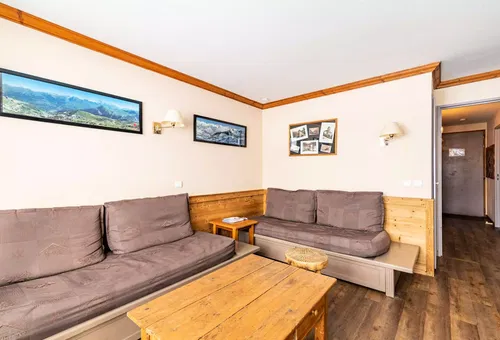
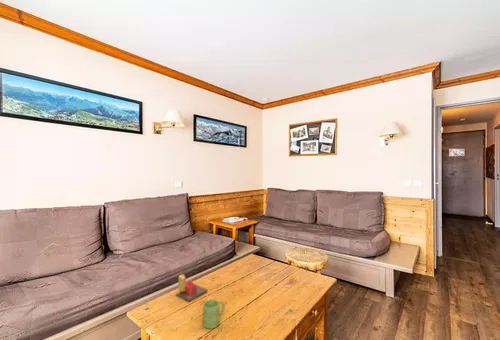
+ candle (191, 284)
+ mug (214, 312)
